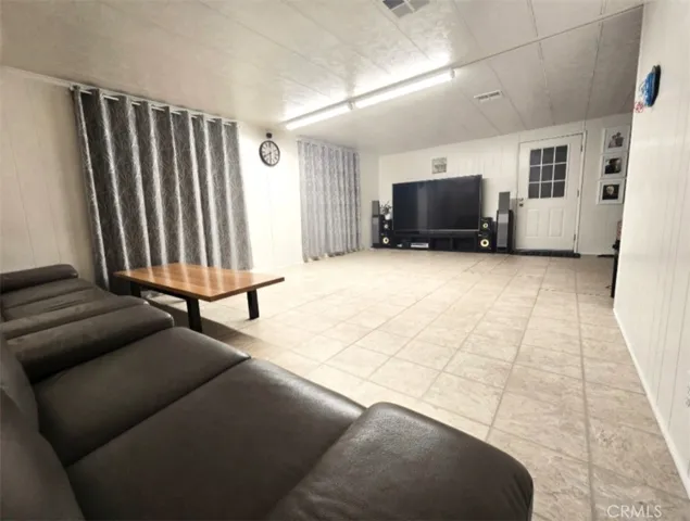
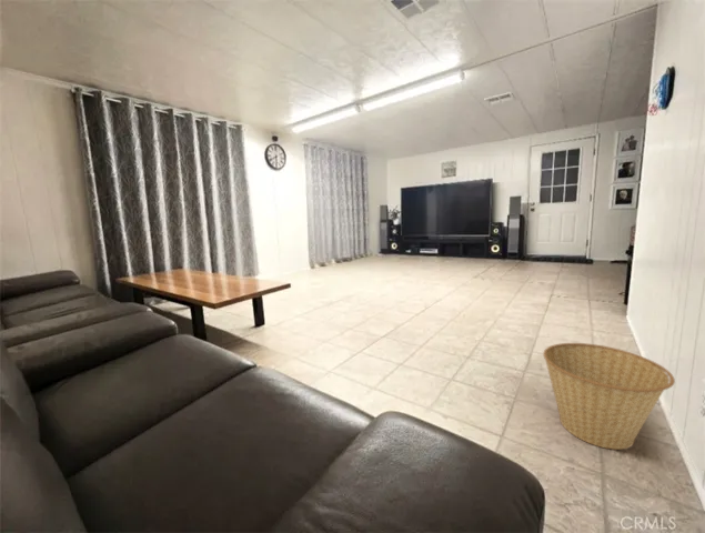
+ basket (598, 395)
